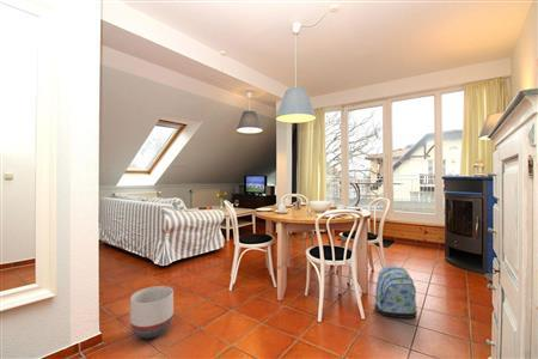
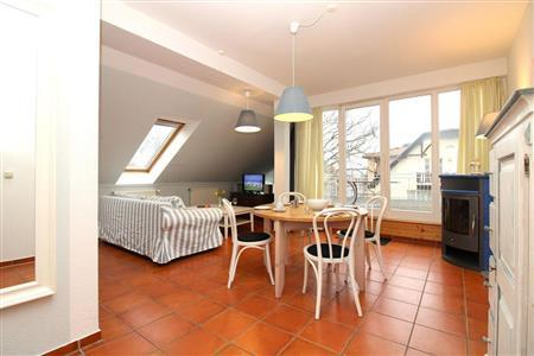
- planter (152, 314)
- backpack (396, 291)
